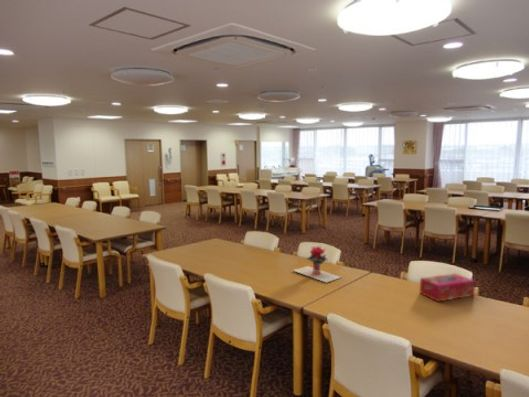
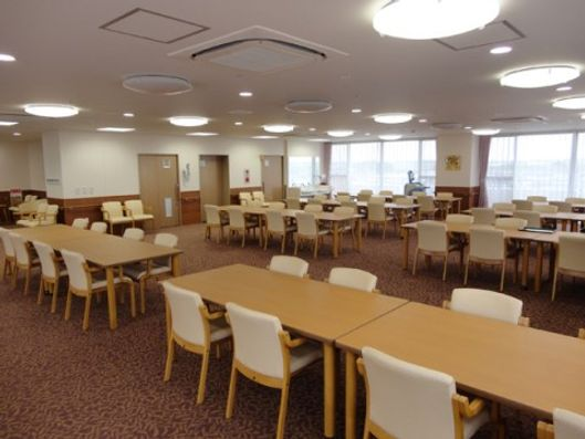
- tissue box (446, 286)
- potted flower (316, 260)
